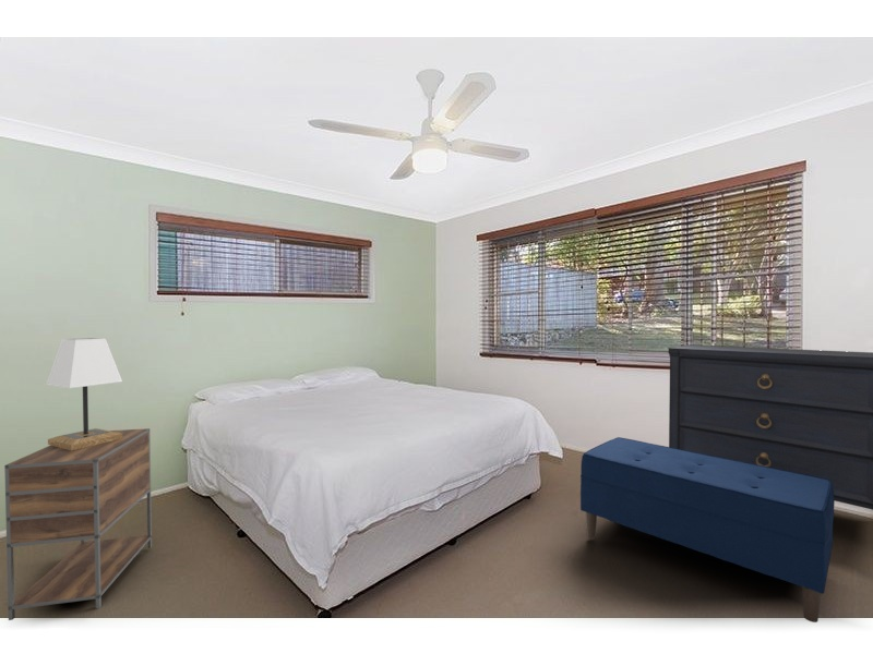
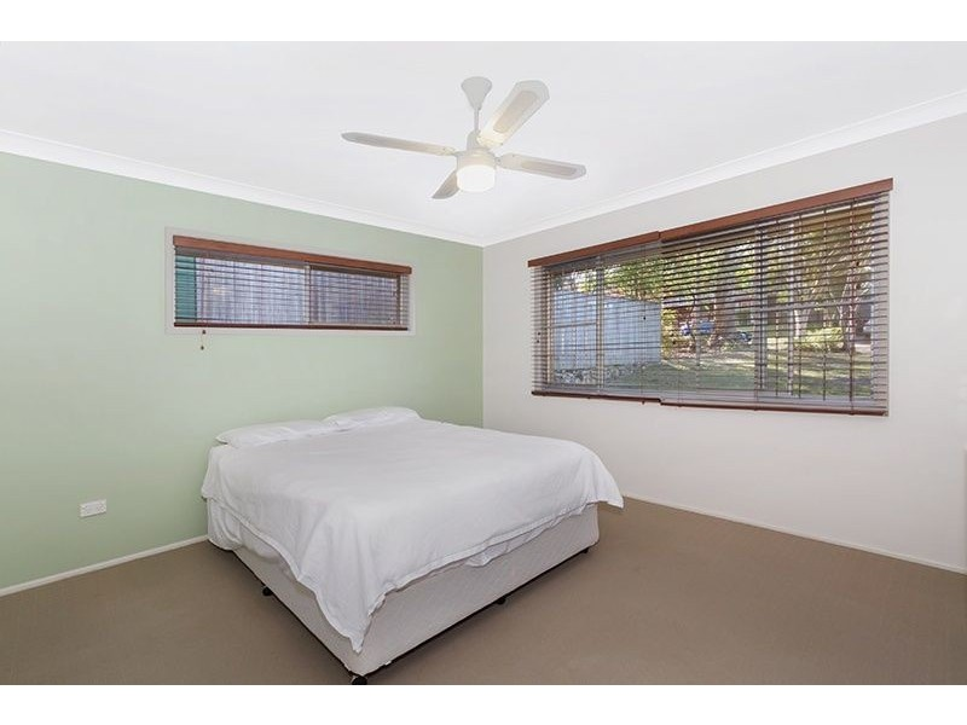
- dresser (770, 428)
- lamp (85, 389)
- nightstand (85, 512)
- bench (695, 510)
